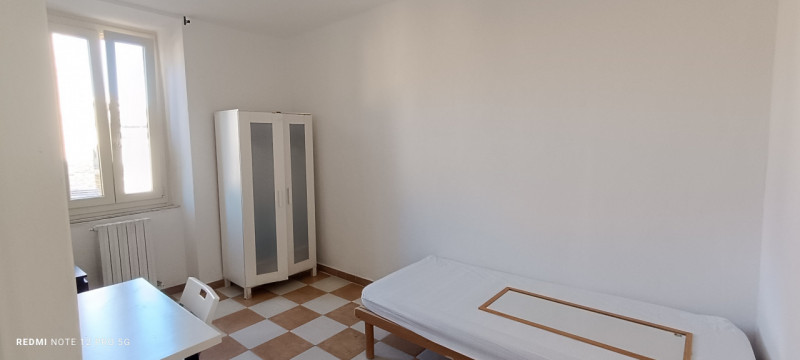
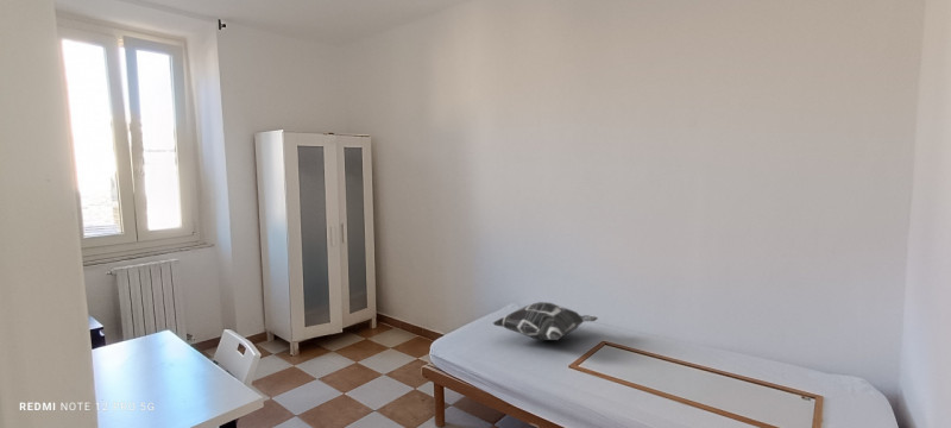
+ decorative pillow (546, 320)
